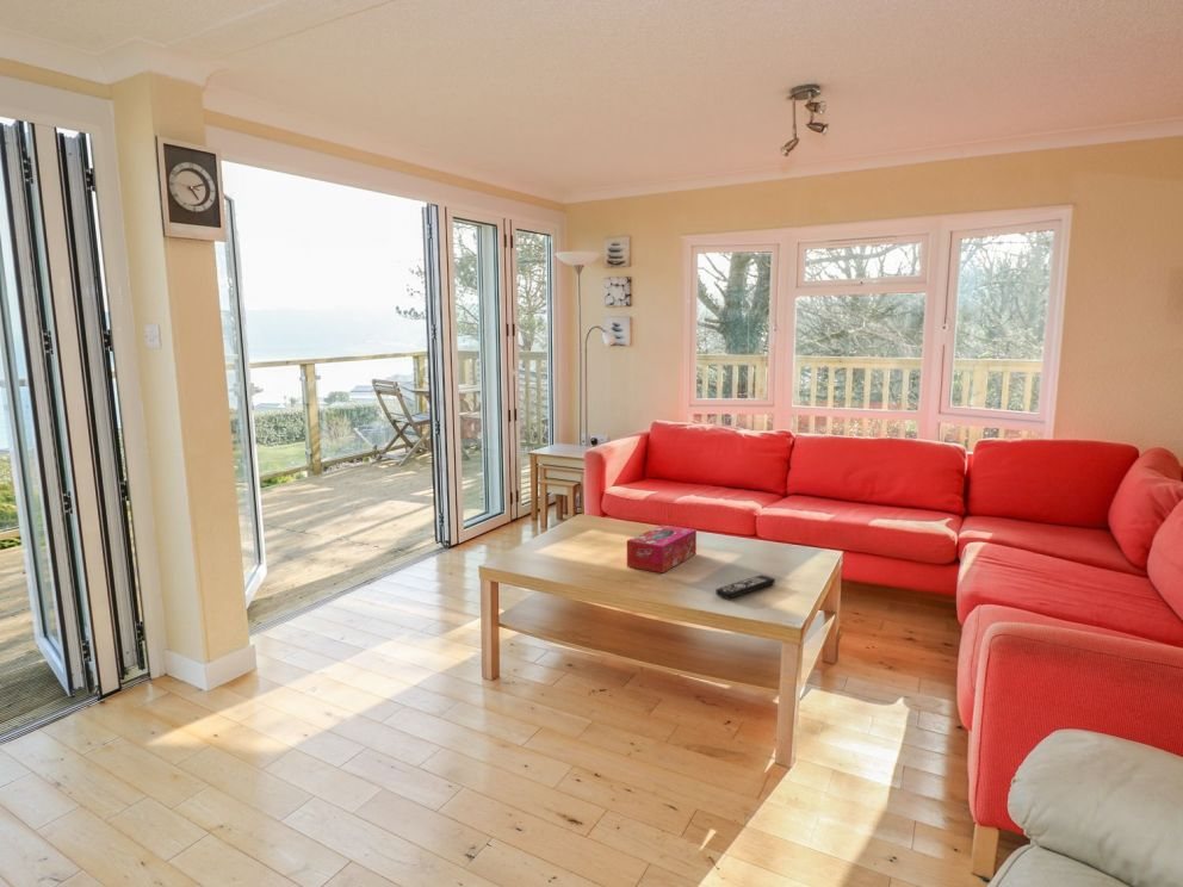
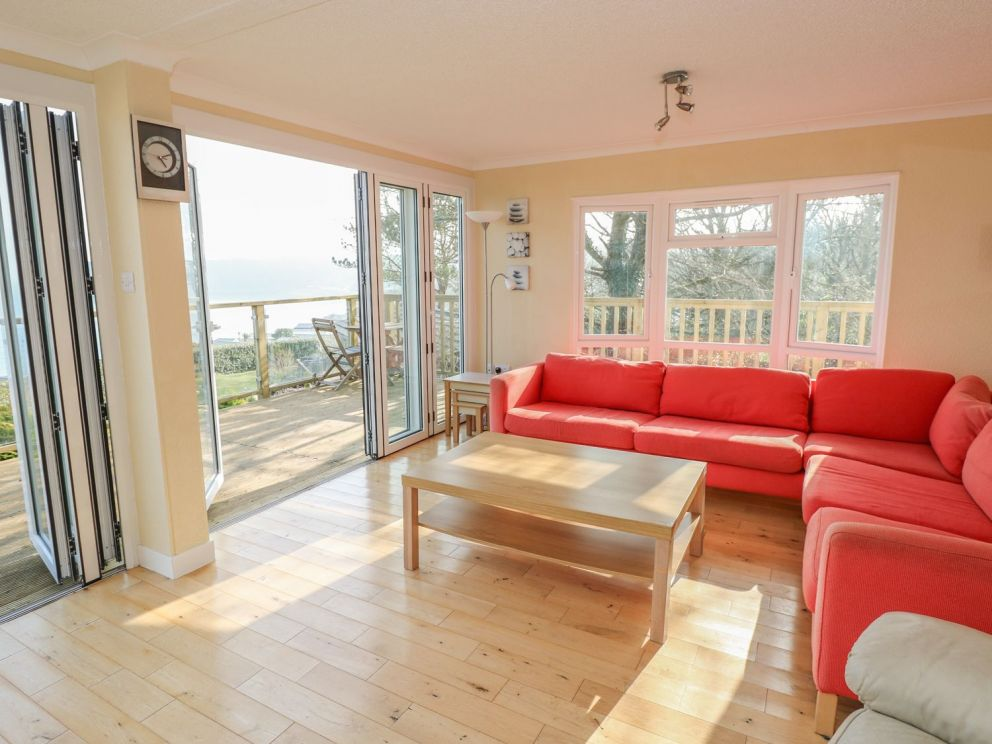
- tissue box (662, 547)
- remote control (745, 587)
